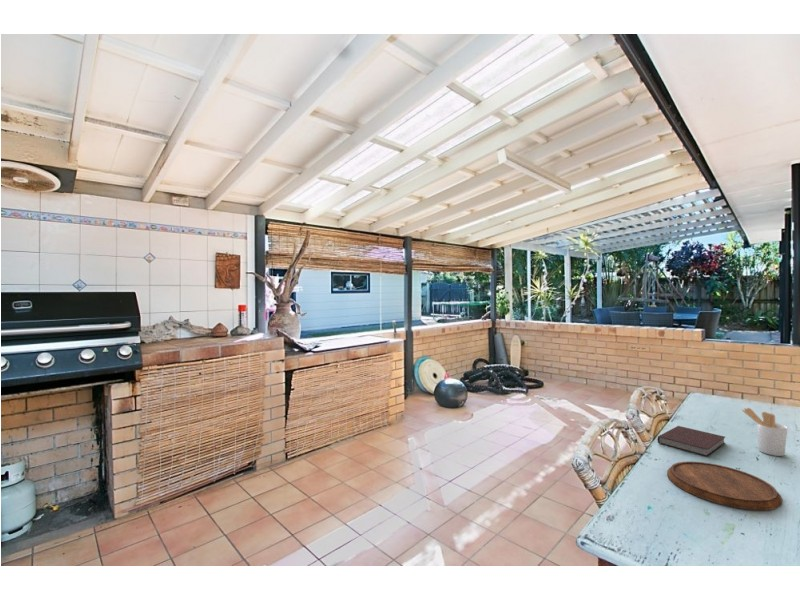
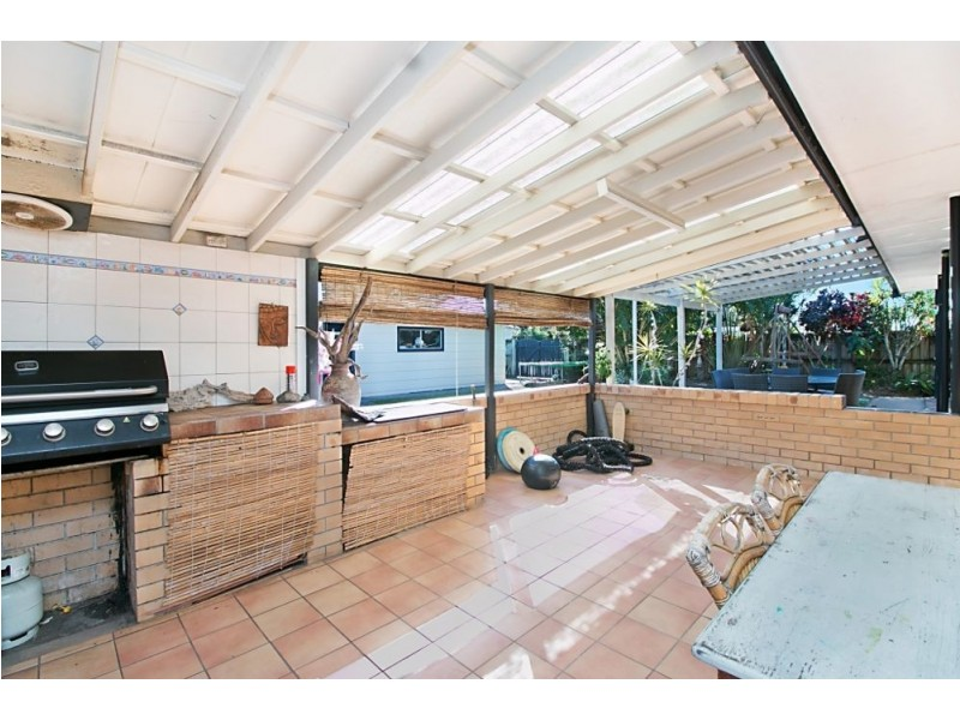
- cutting board (720, 482)
- utensil holder (763, 430)
- notebook (691, 439)
